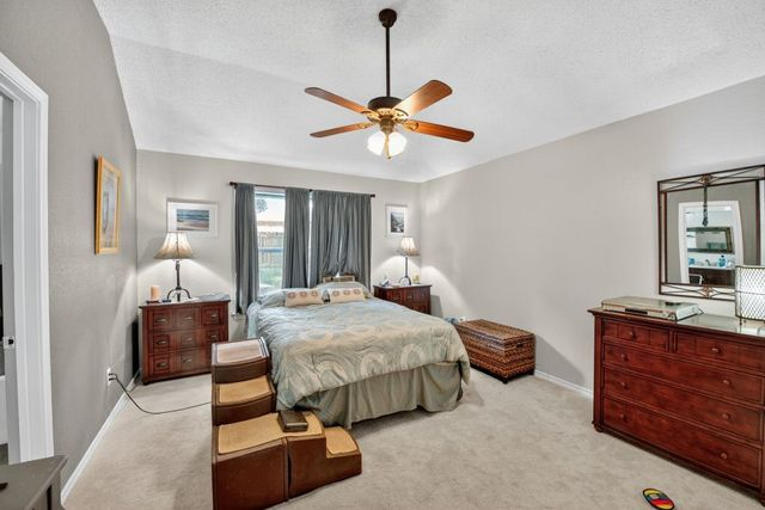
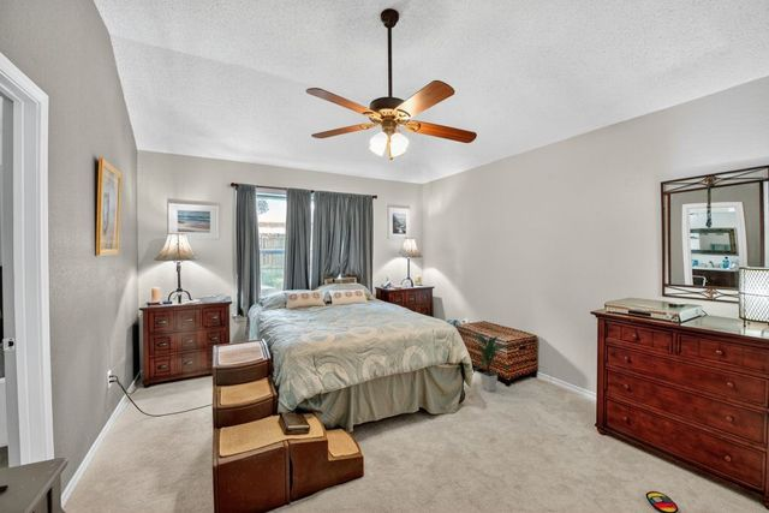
+ indoor plant (487, 360)
